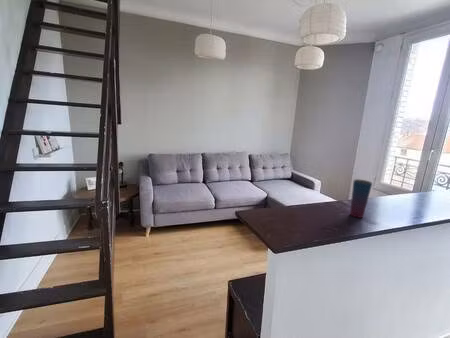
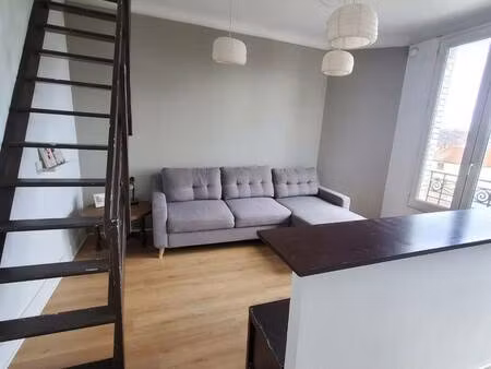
- cup (359, 198)
